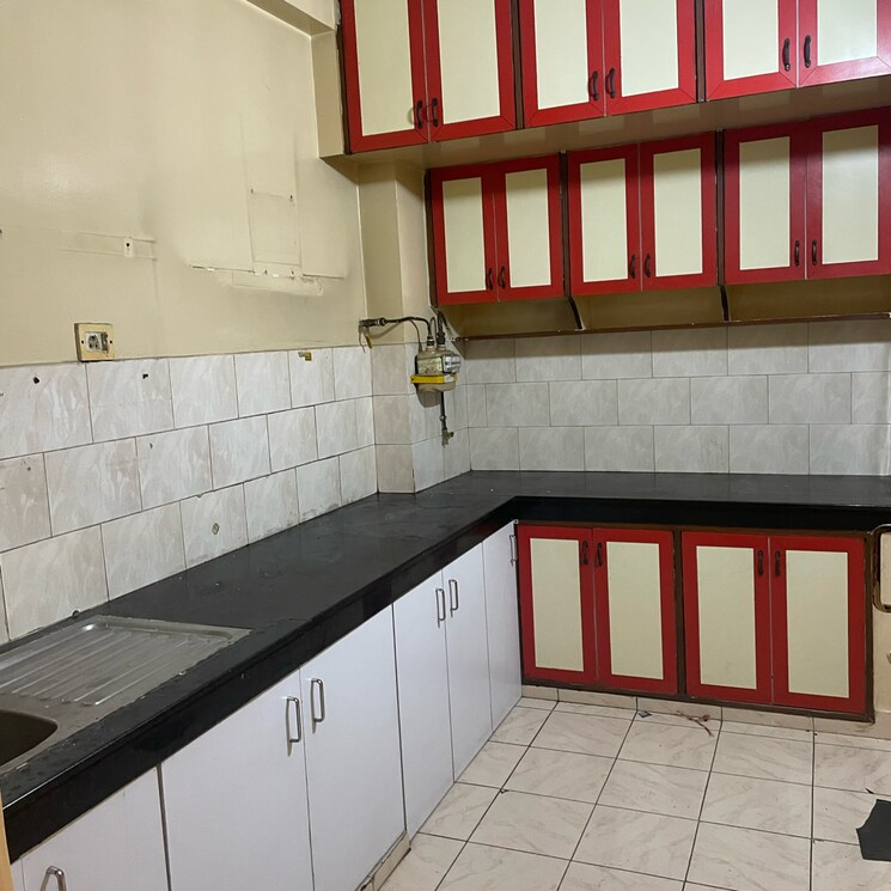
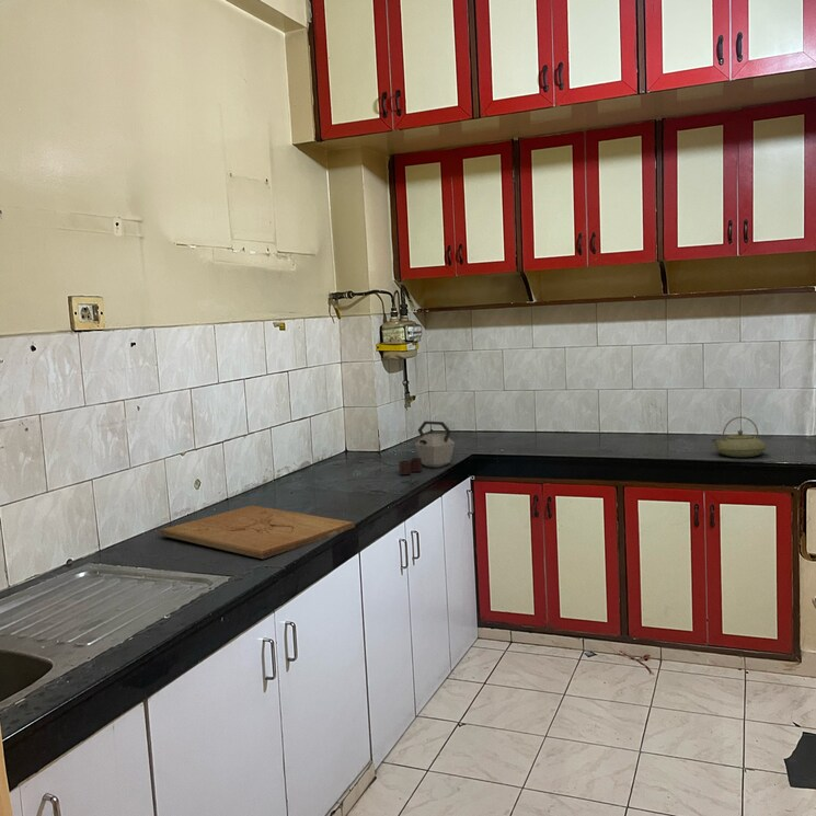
+ teapot (737, 436)
+ kettle (423, 446)
+ cutting board (256, 528)
